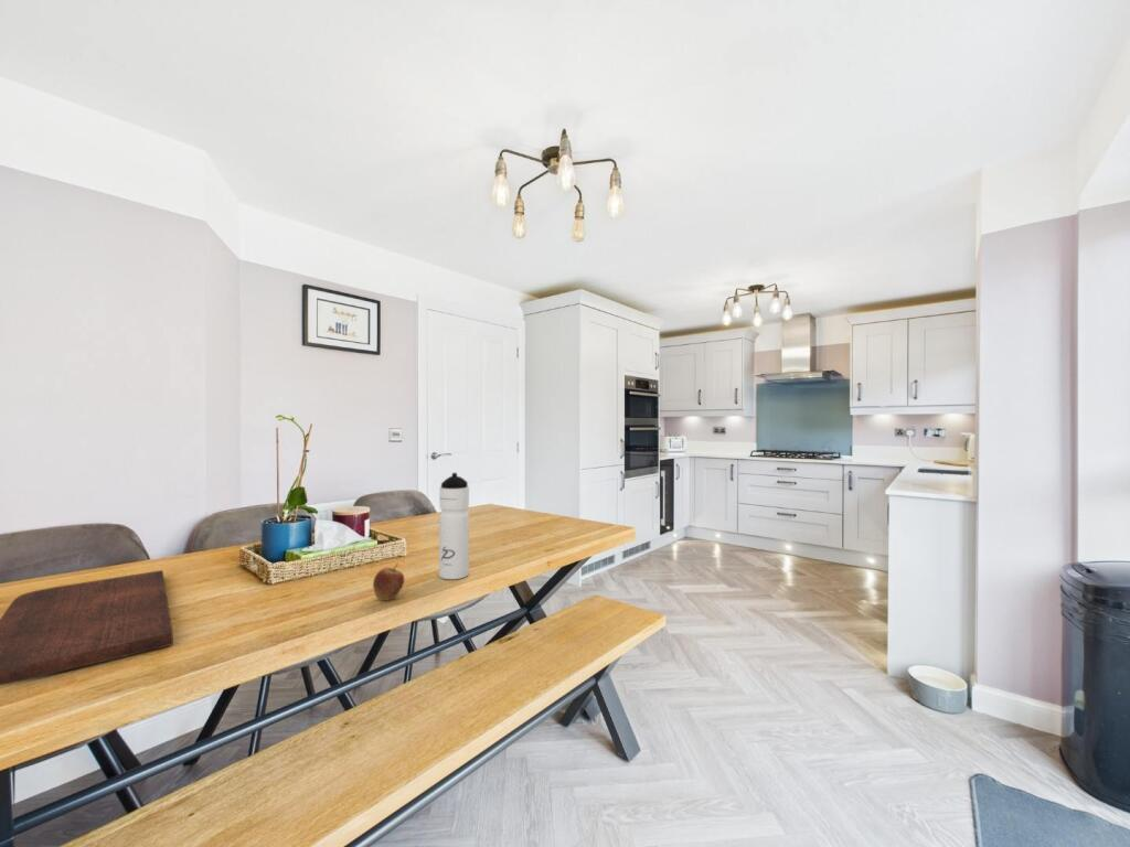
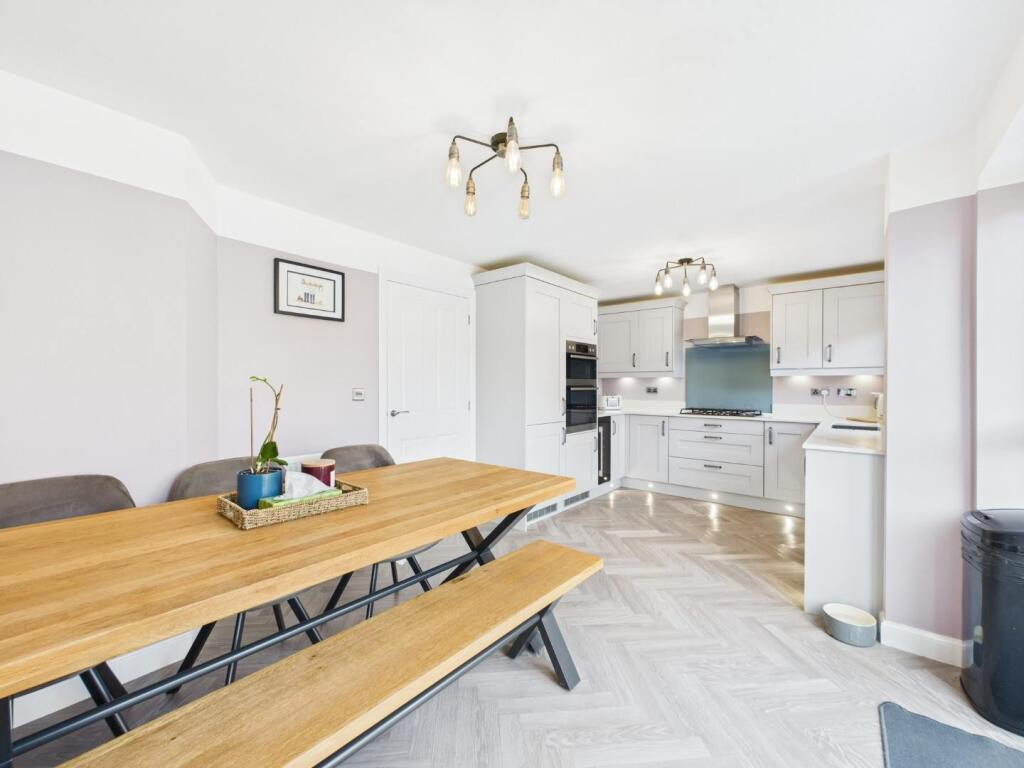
- cutting board (87, 615)
- water bottle (454, 524)
- fruit (388, 581)
